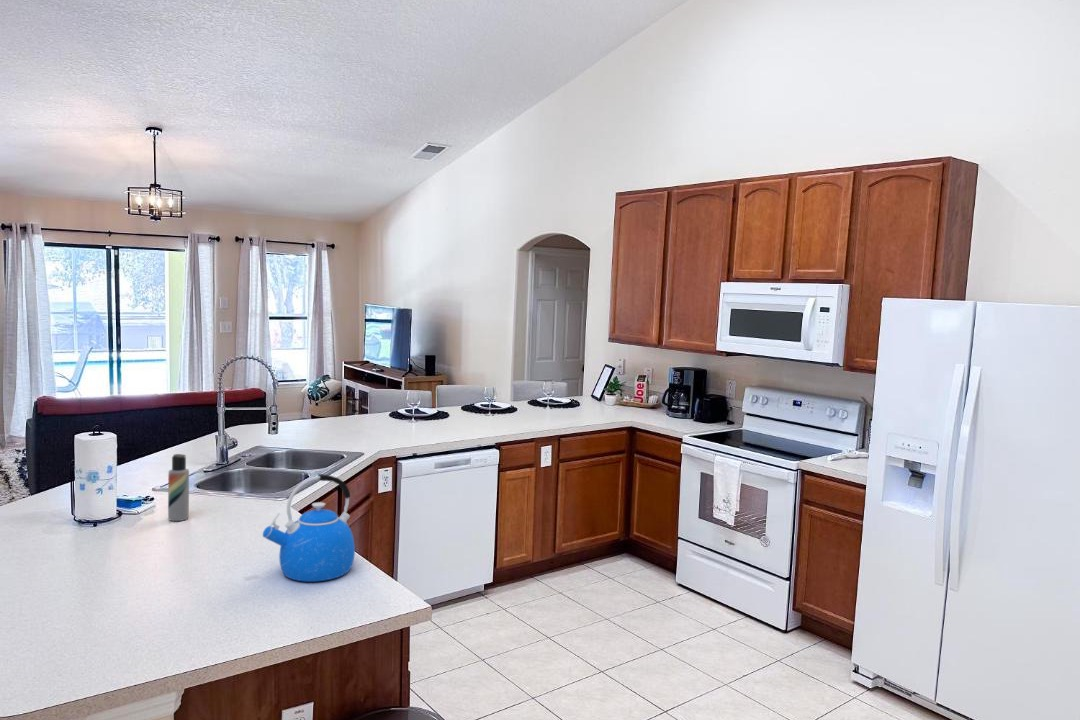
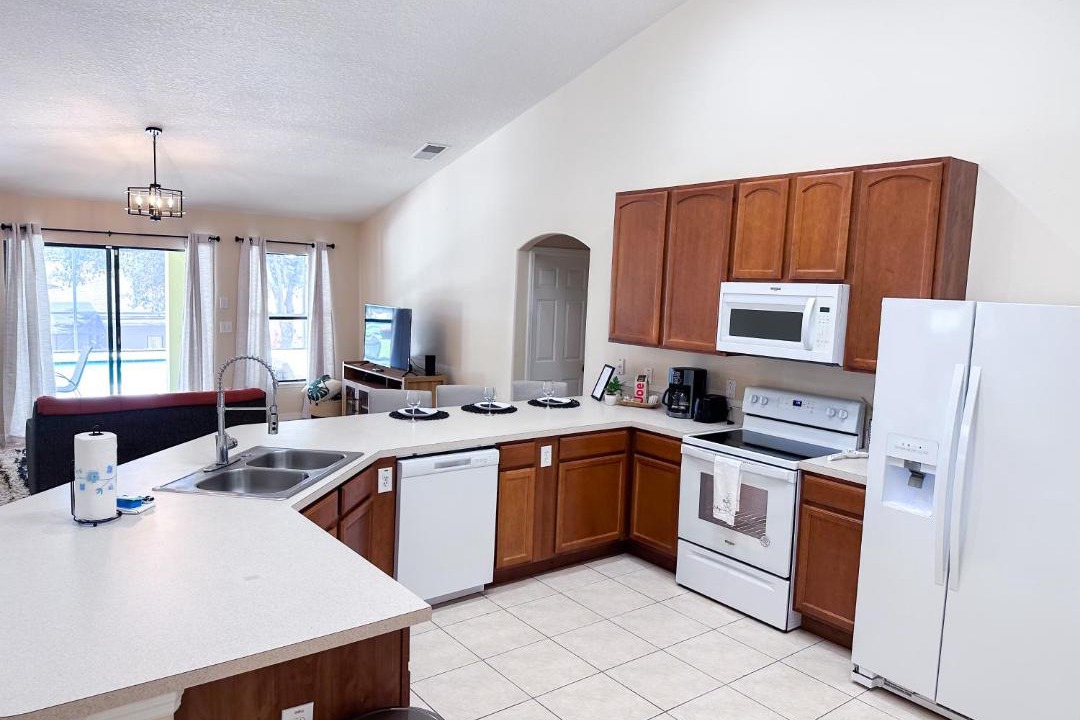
- kettle (309, 524)
- lotion bottle (178, 486)
